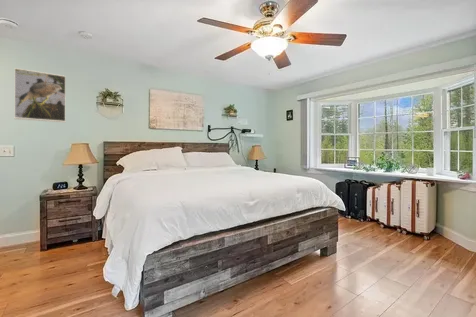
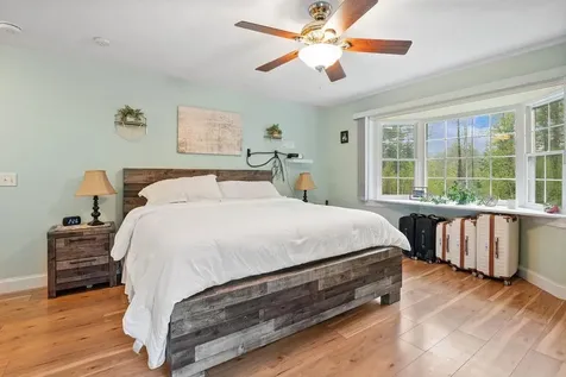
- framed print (41, 96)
